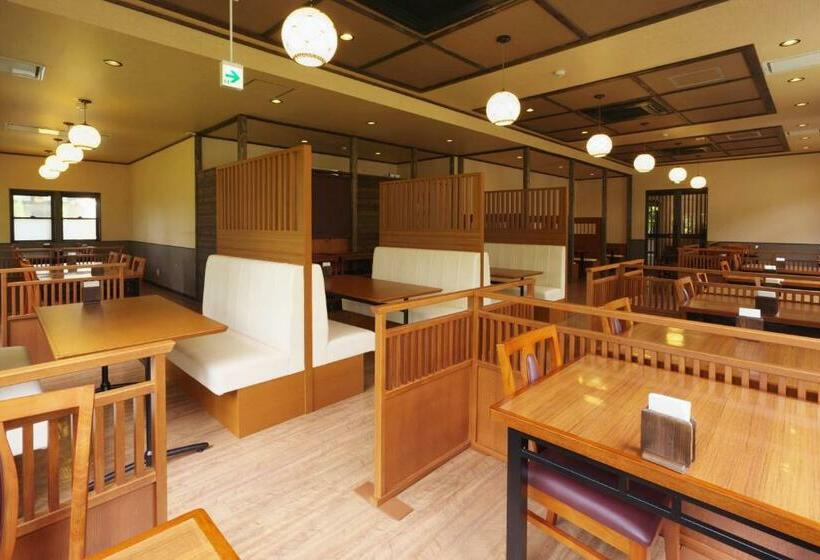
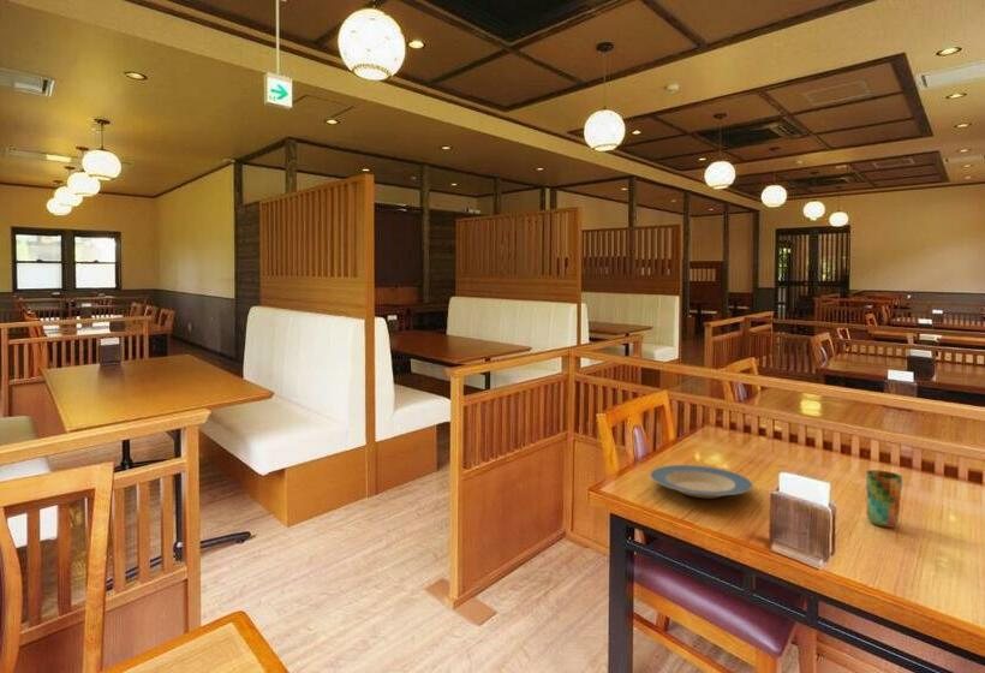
+ plate (699, 484)
+ cup (883, 499)
